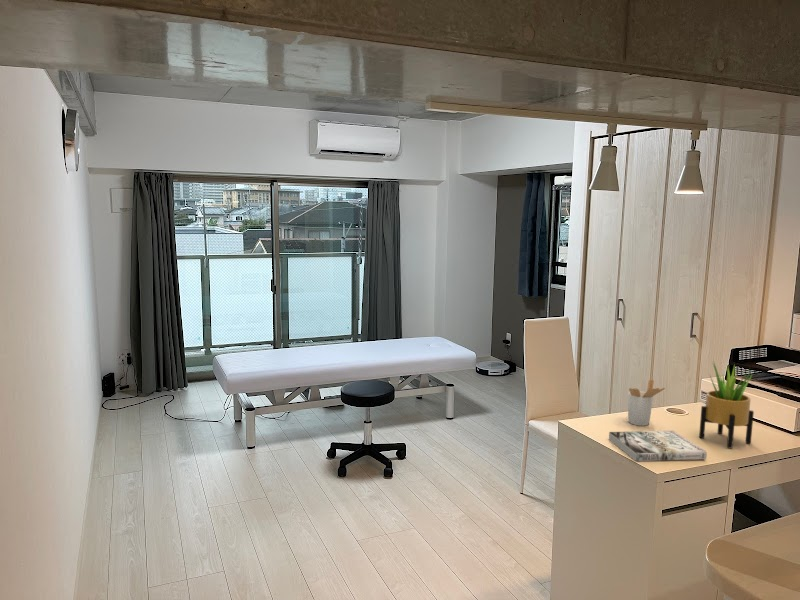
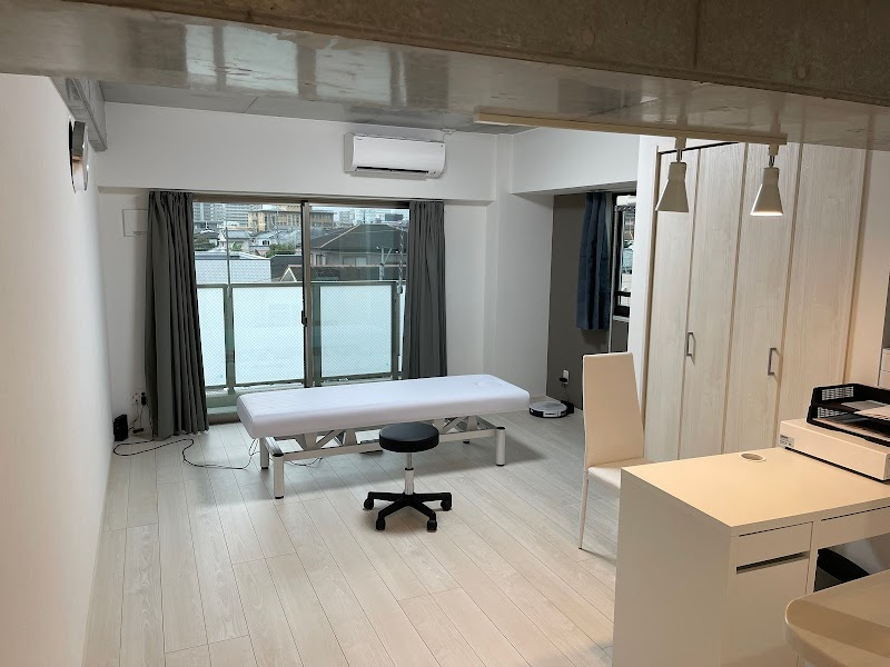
- book (655, 445)
- utensil holder (644, 403)
- potted plant (727, 402)
